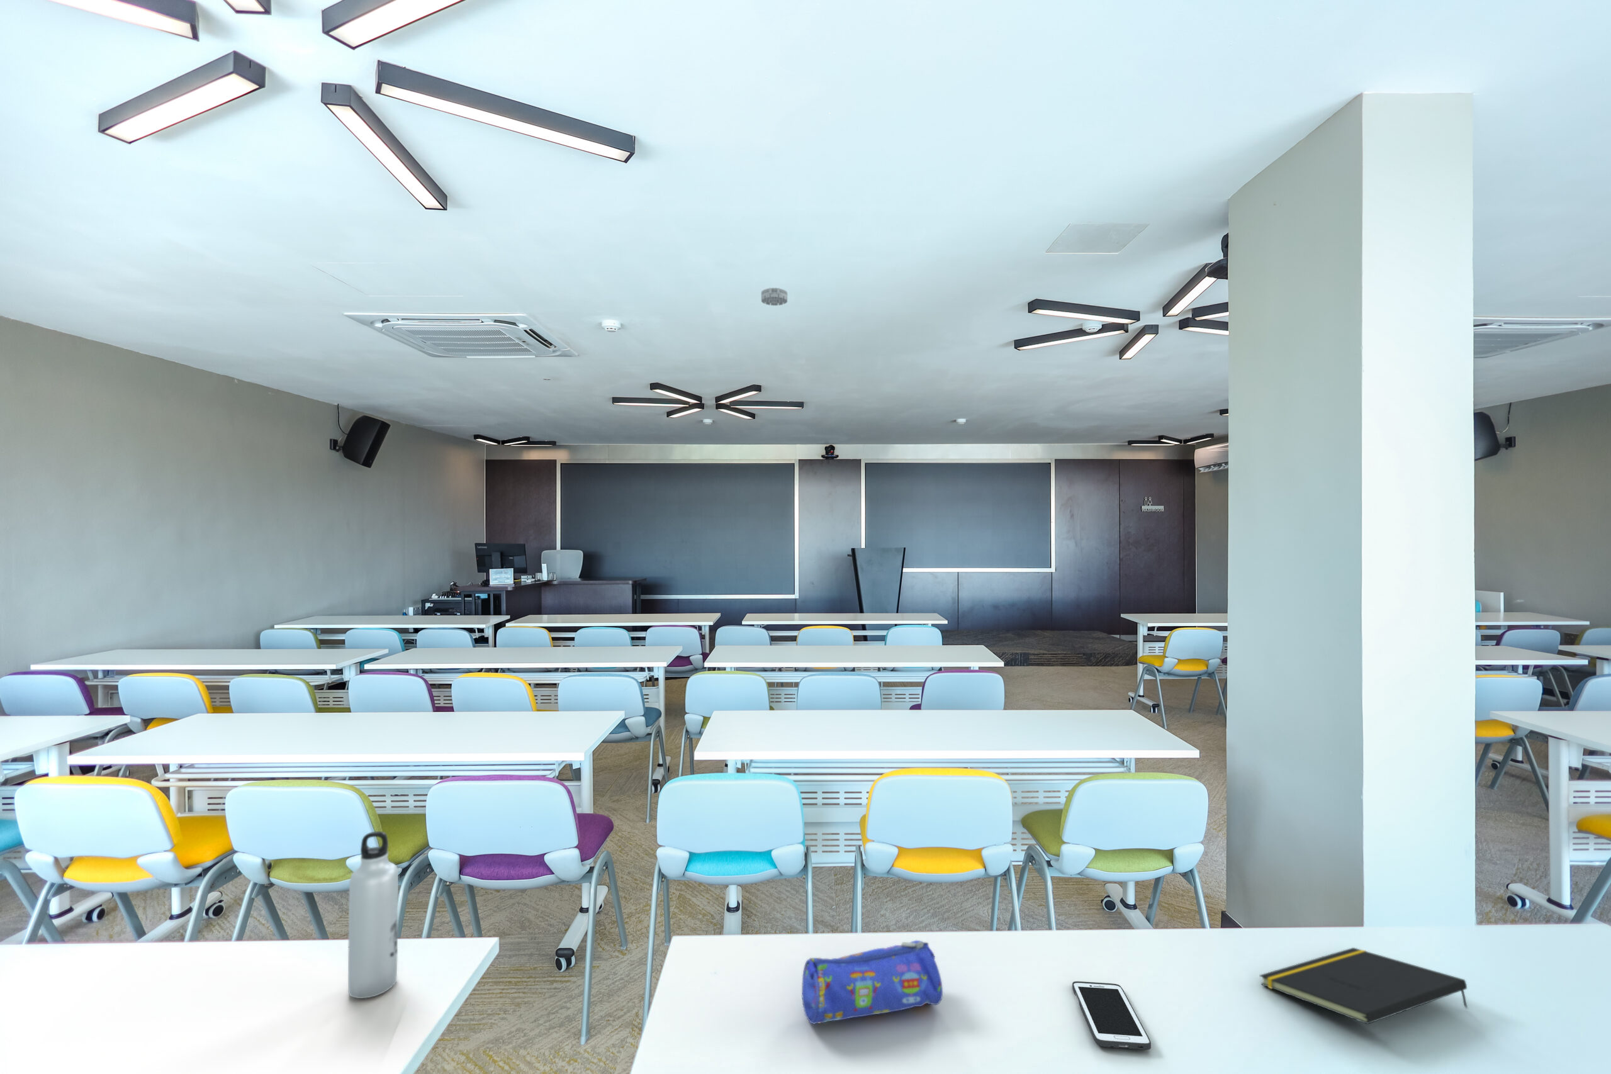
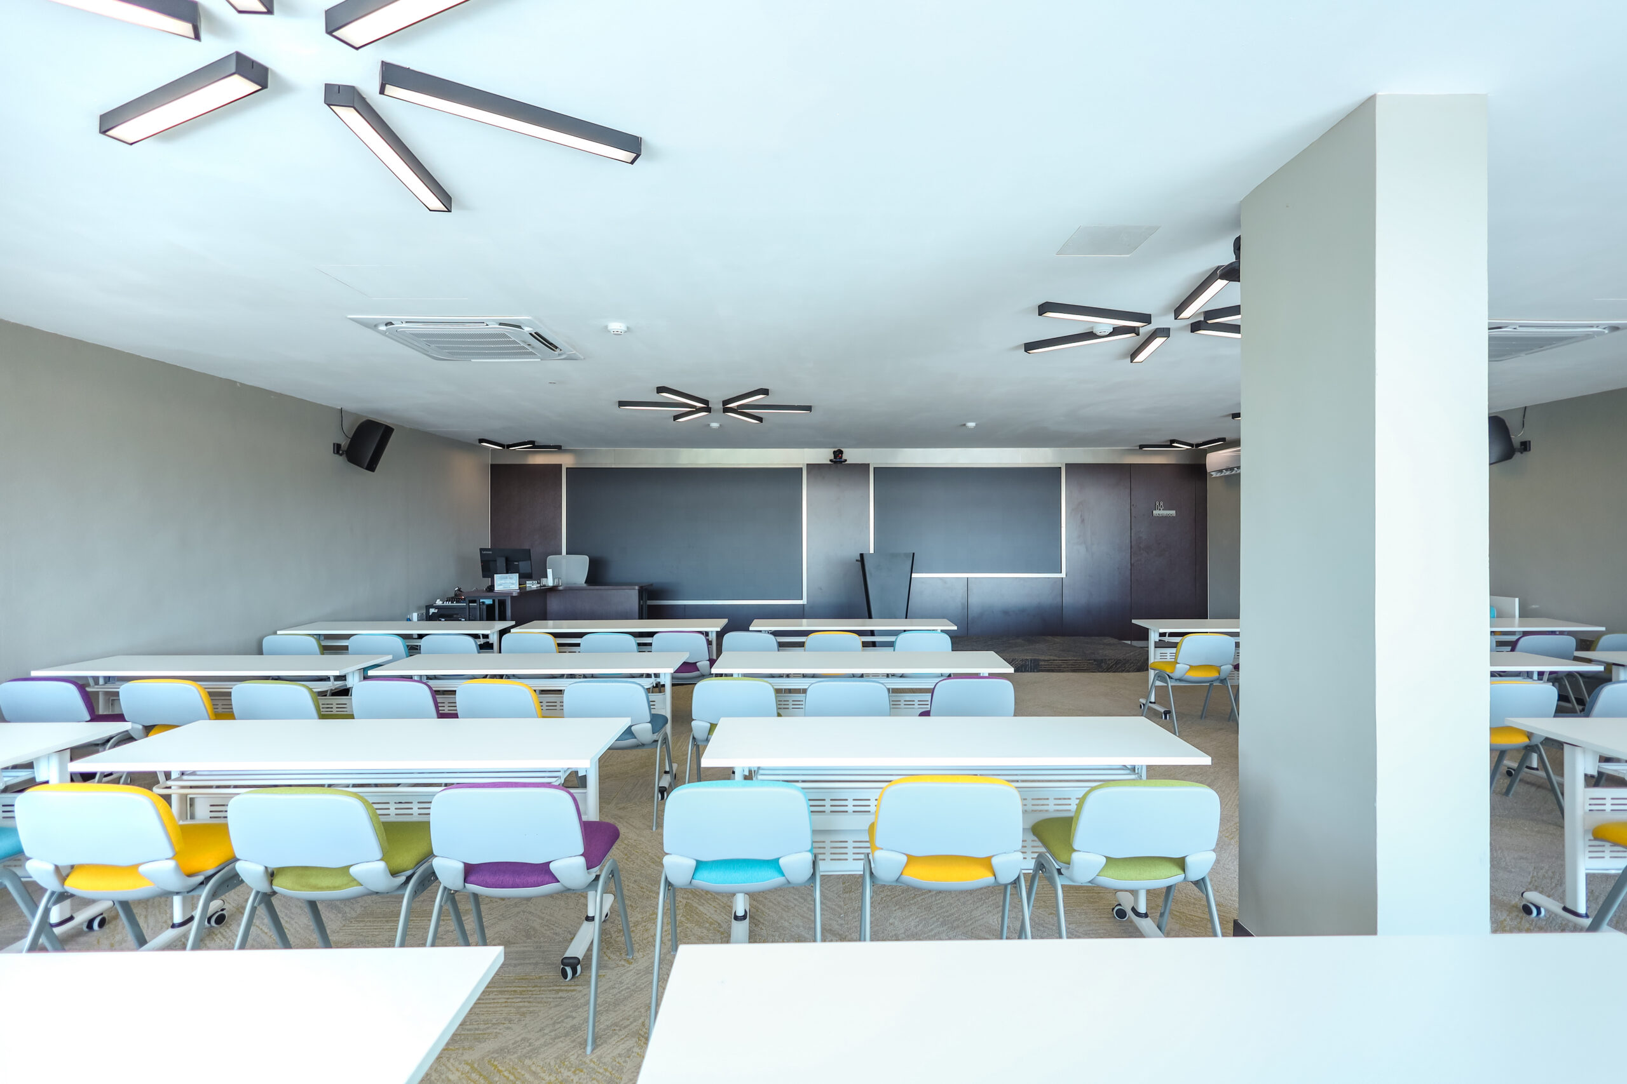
- water bottle (374, 909)
- pencil case (873, 979)
- cell phone (1109, 1014)
- smoke detector (774, 296)
- notepad (1360, 982)
